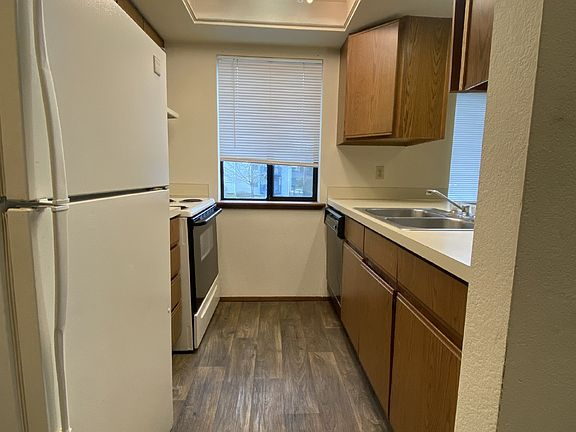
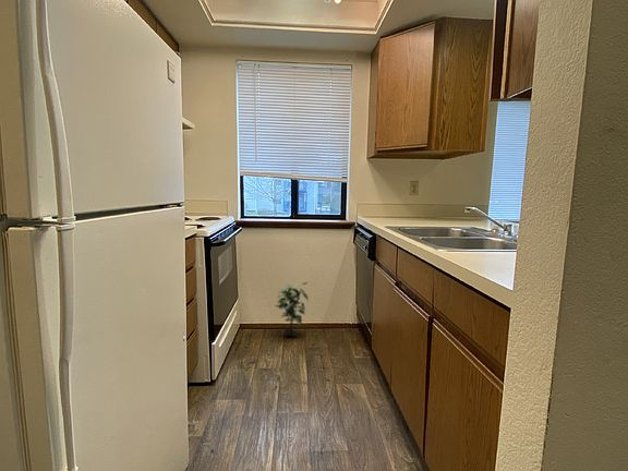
+ potted plant (291, 309)
